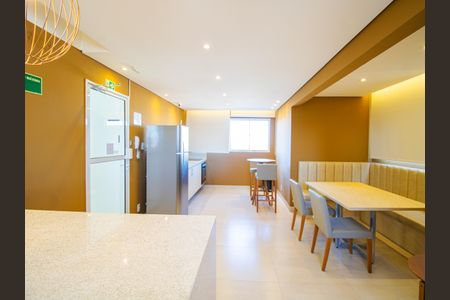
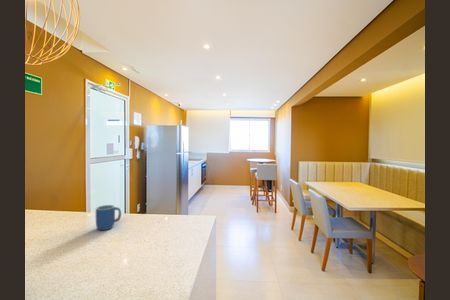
+ mug (107, 217)
